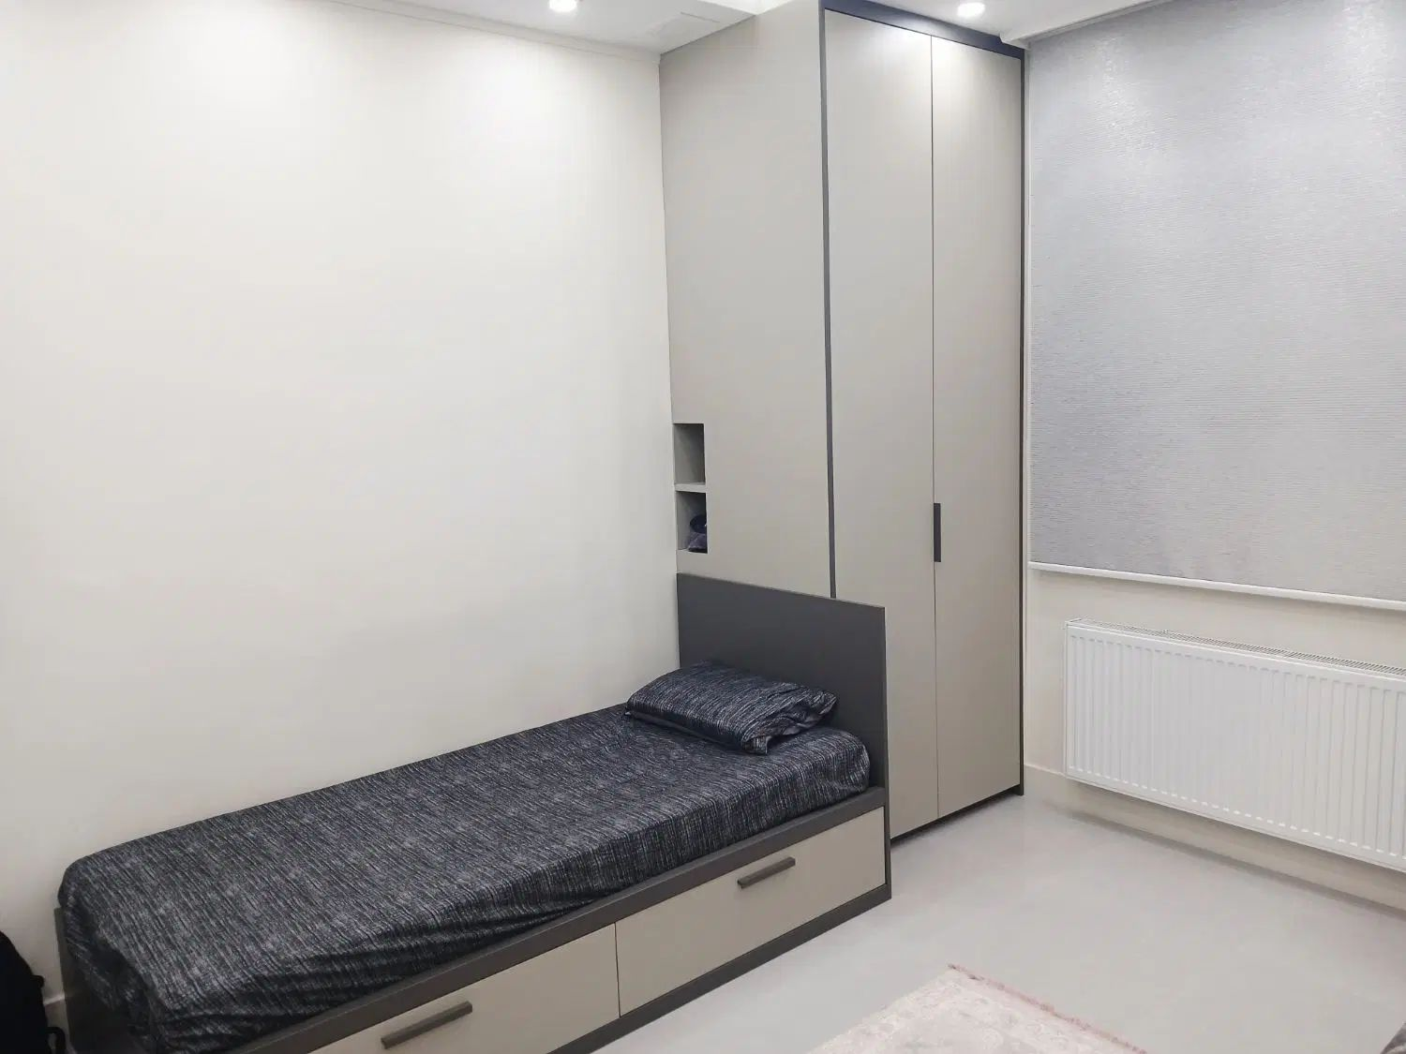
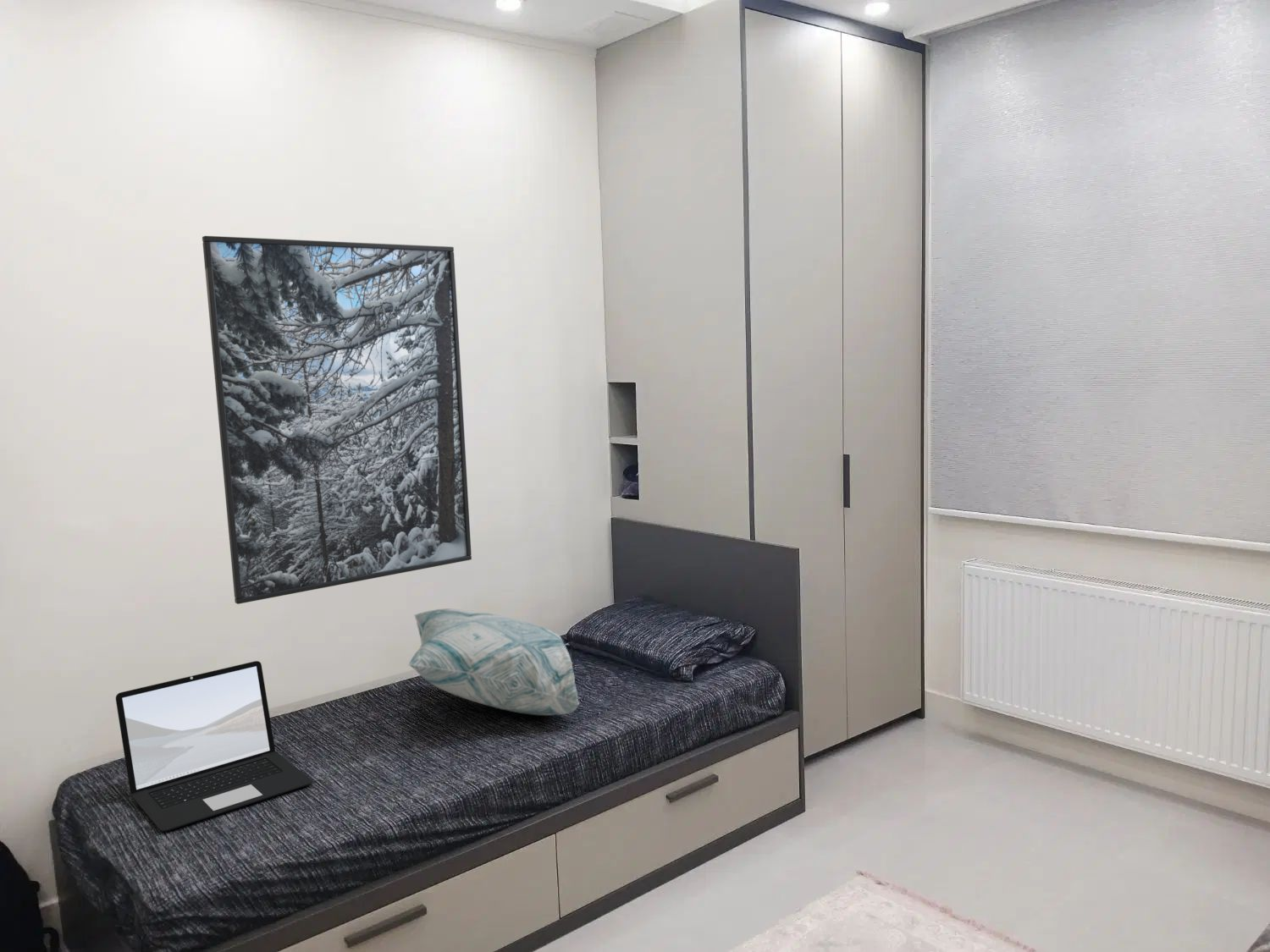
+ decorative pillow (490, 661)
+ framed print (351, 415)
+ laptop (215, 739)
